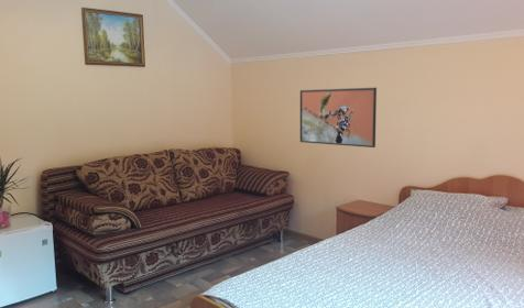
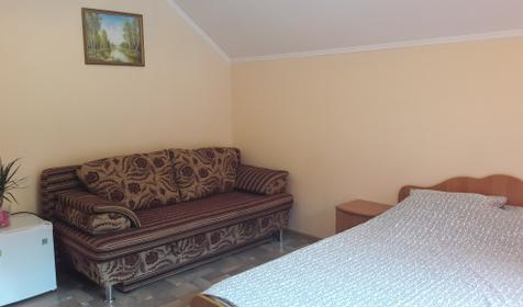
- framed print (335, 117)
